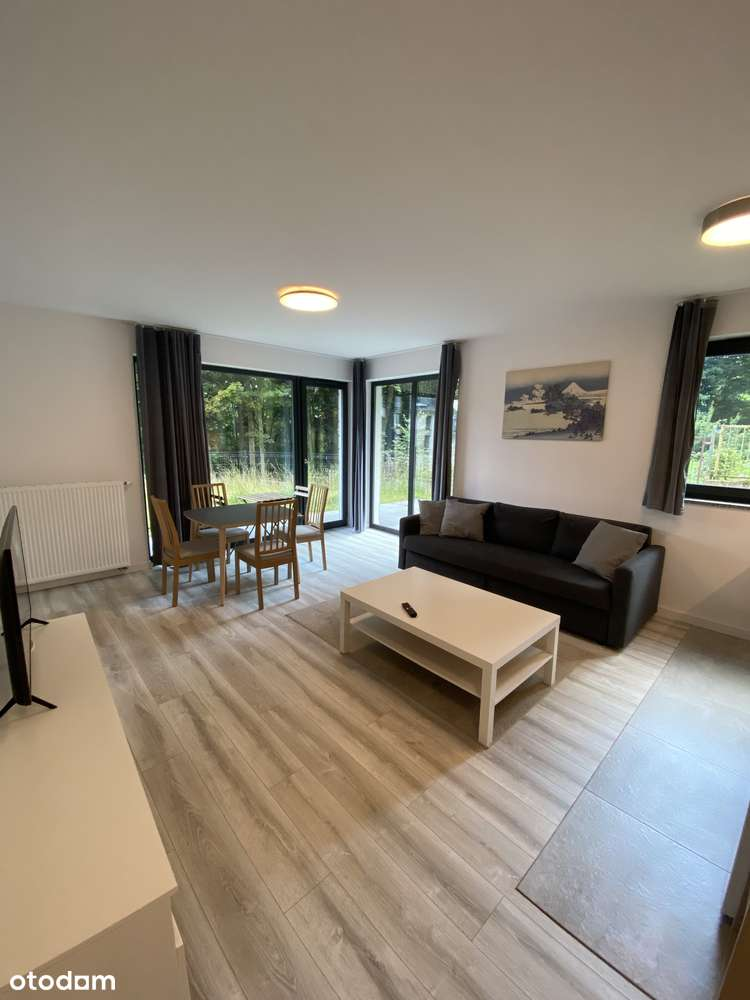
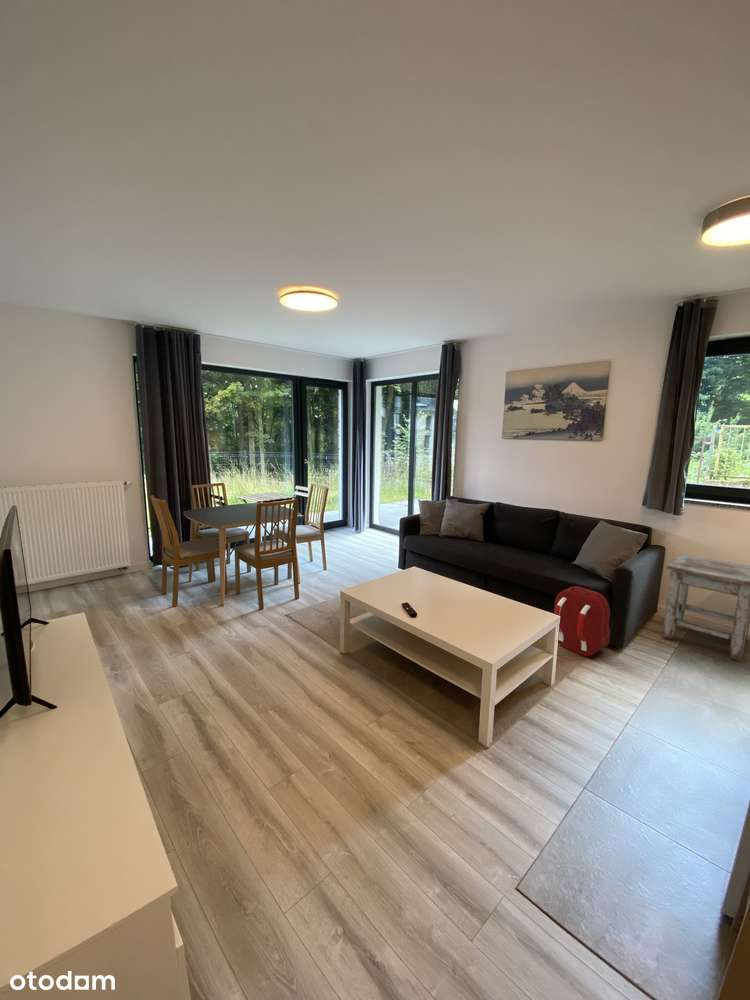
+ stool (708, 609)
+ backpack (578, 618)
